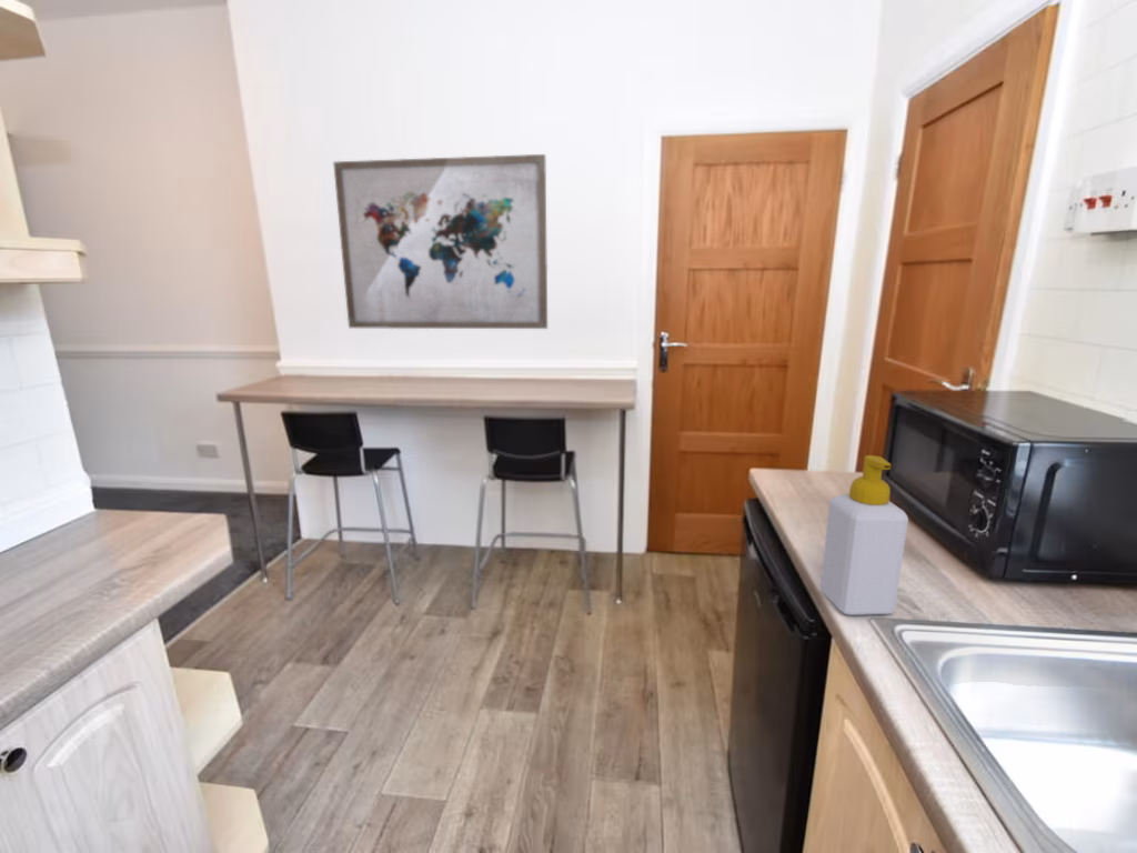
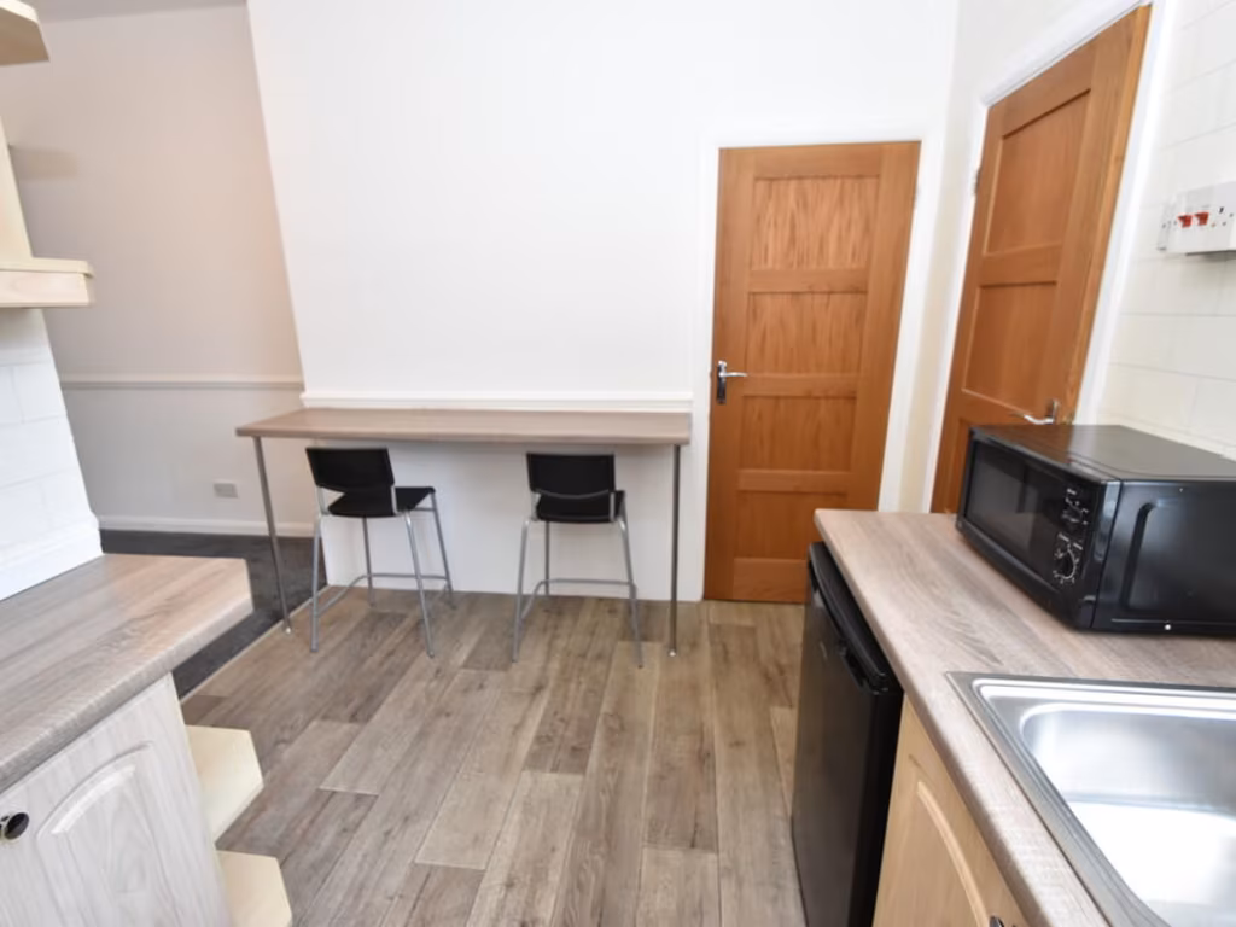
- wall art (441, 245)
- soap bottle (864, 532)
